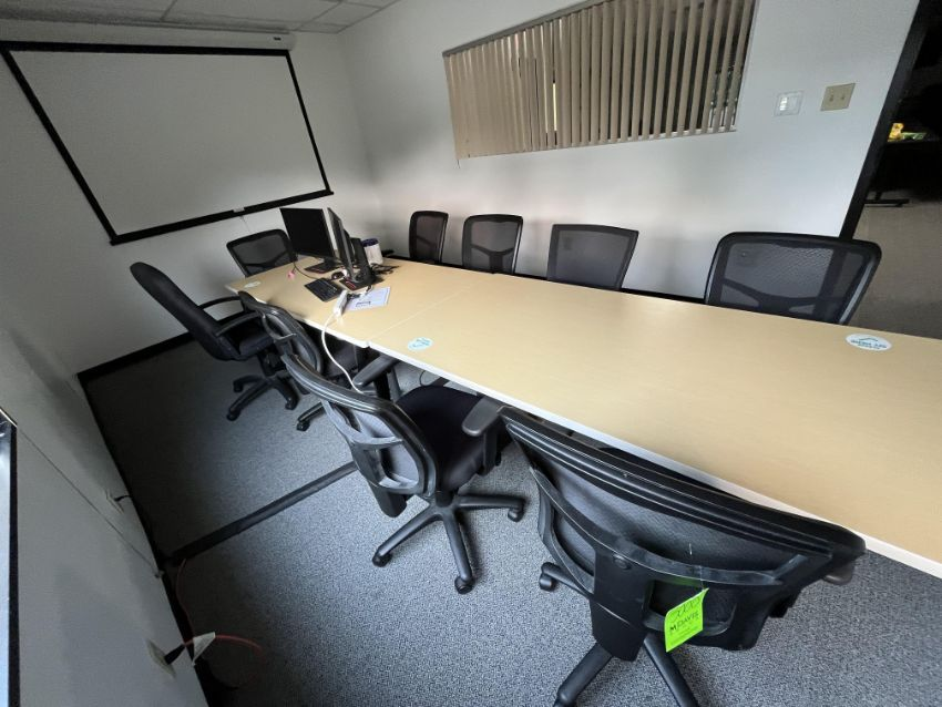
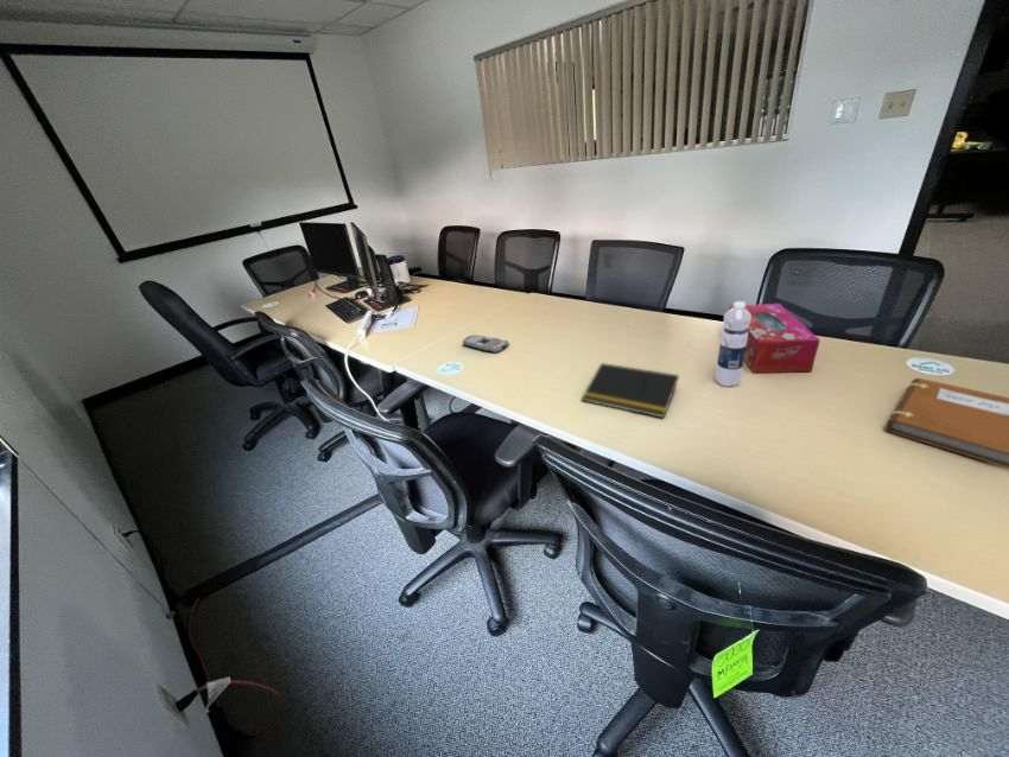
+ water bottle (732, 344)
+ notebook (958, 415)
+ remote control (484, 343)
+ tissue box (767, 336)
+ notepad (629, 388)
